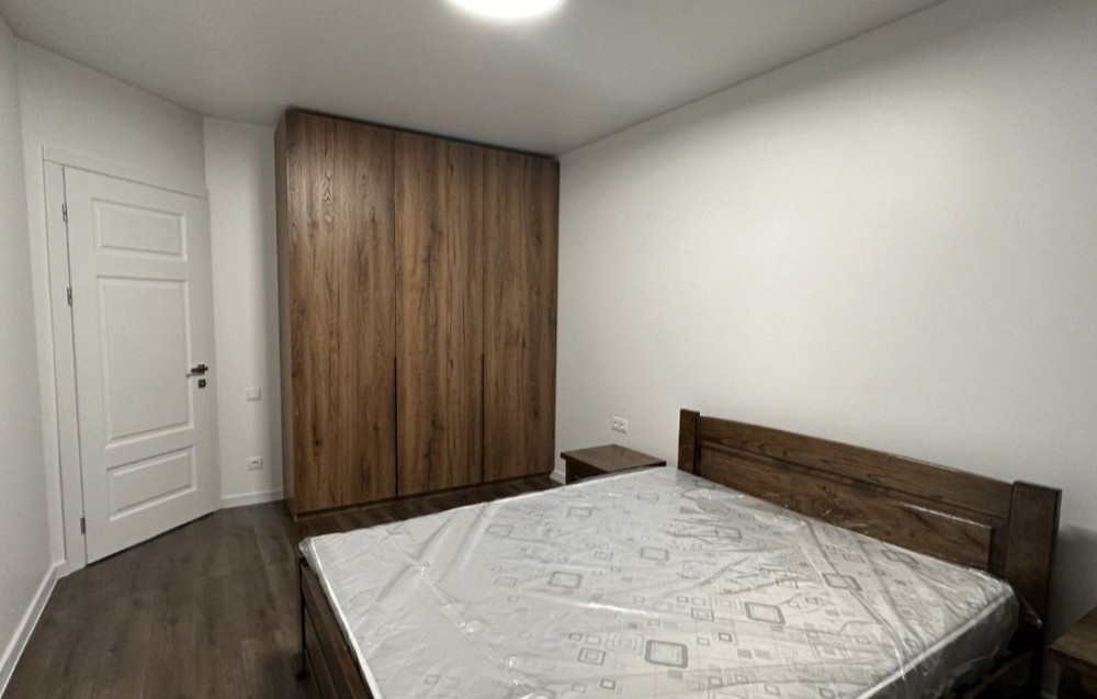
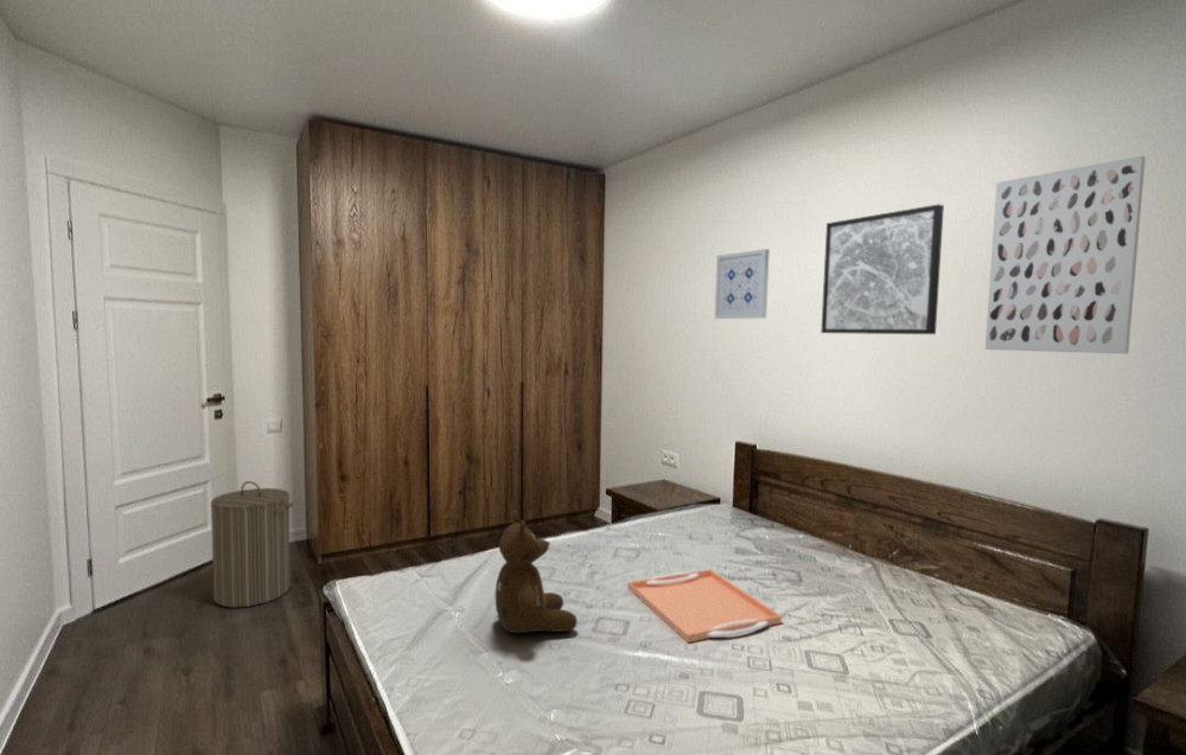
+ teddy bear (535, 569)
+ wall art (876, 274)
+ laundry hamper (251, 537)
+ serving tray (700, 601)
+ wall art (740, 284)
+ wall art (1057, 262)
